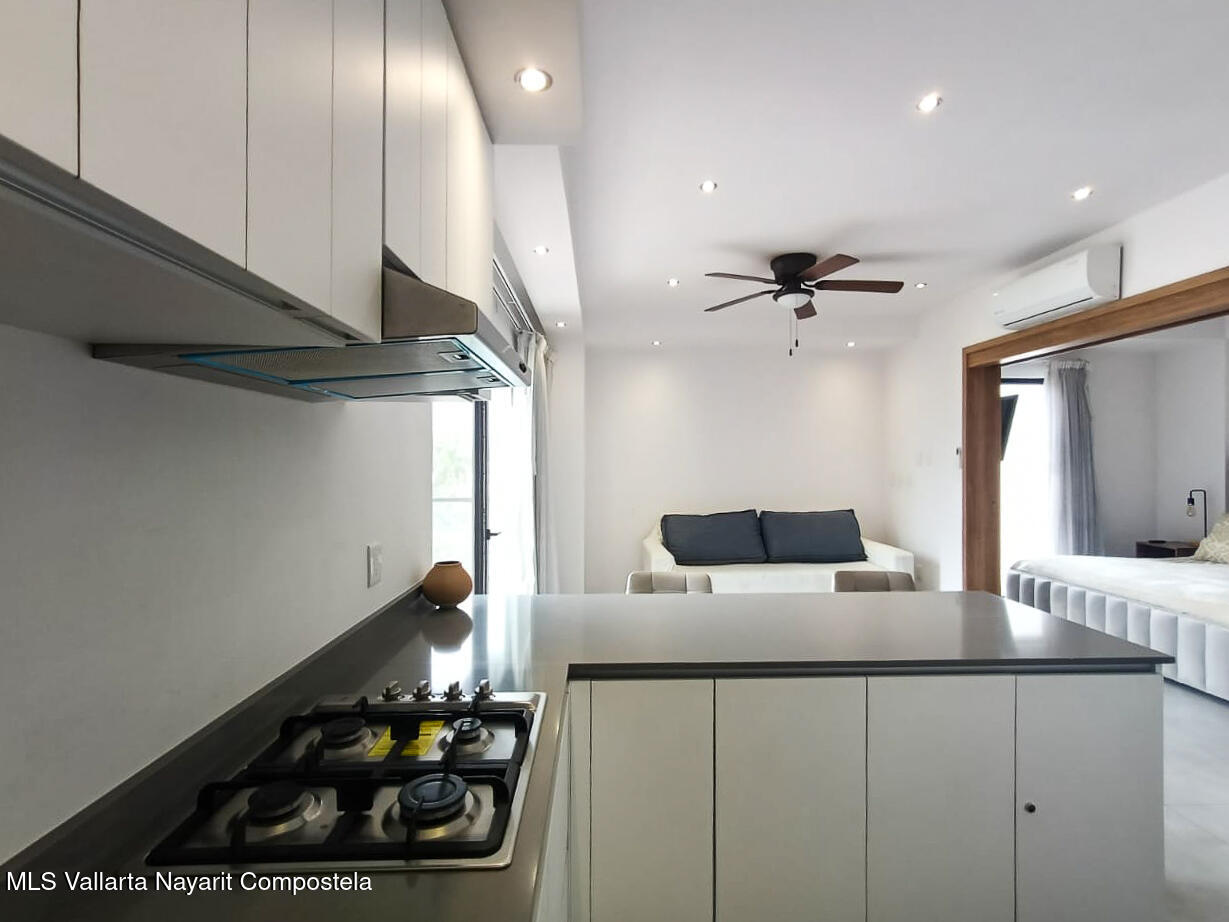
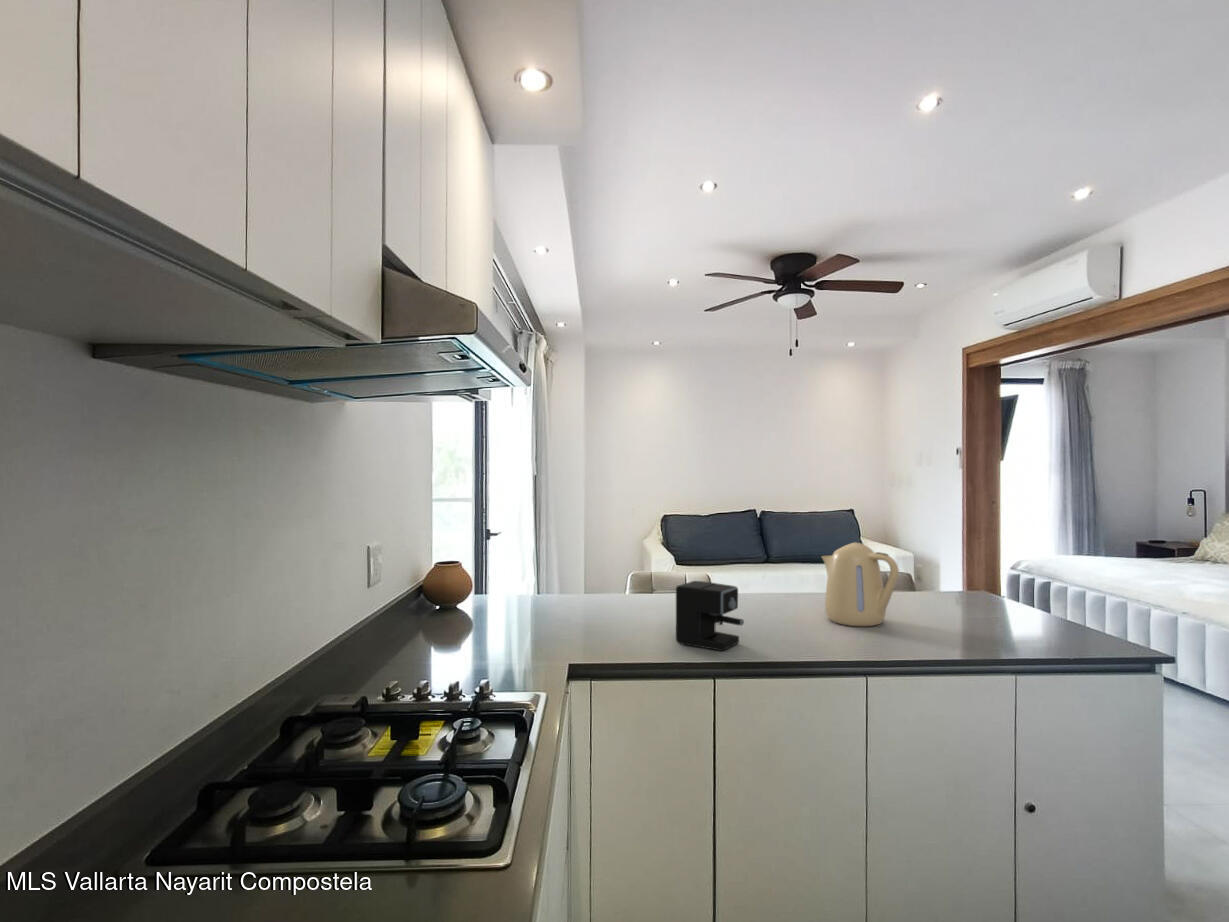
+ kettle (858, 582)
+ coffee maker (718, 608)
